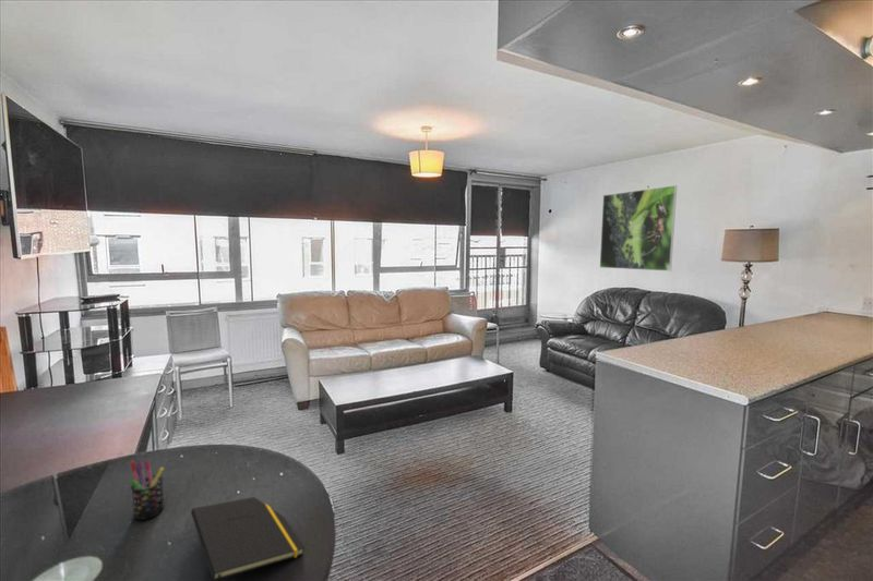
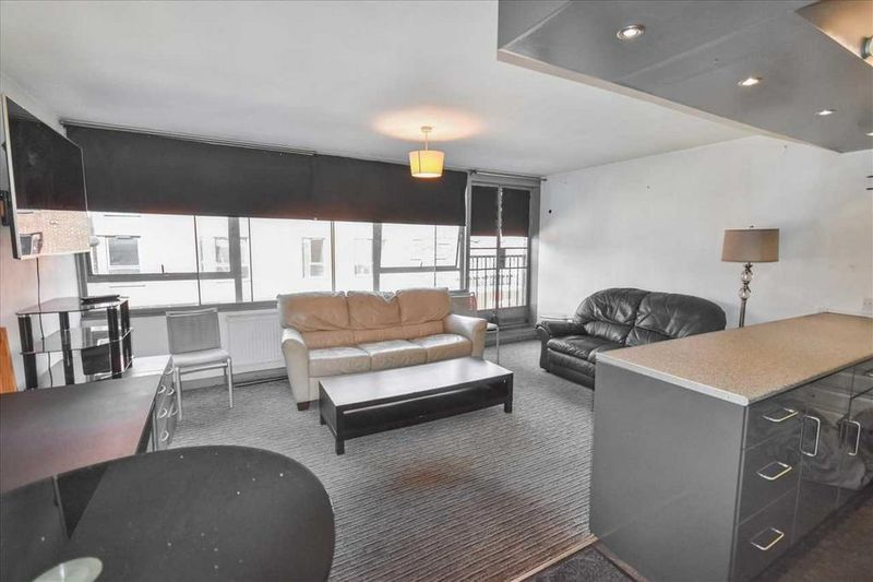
- notepad (246, 530)
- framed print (634, 230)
- pen holder (143, 488)
